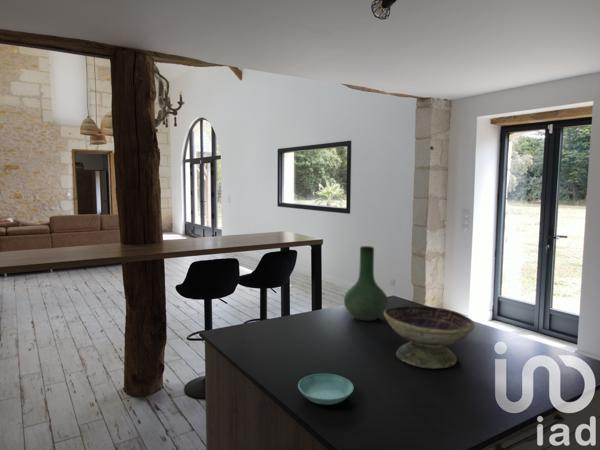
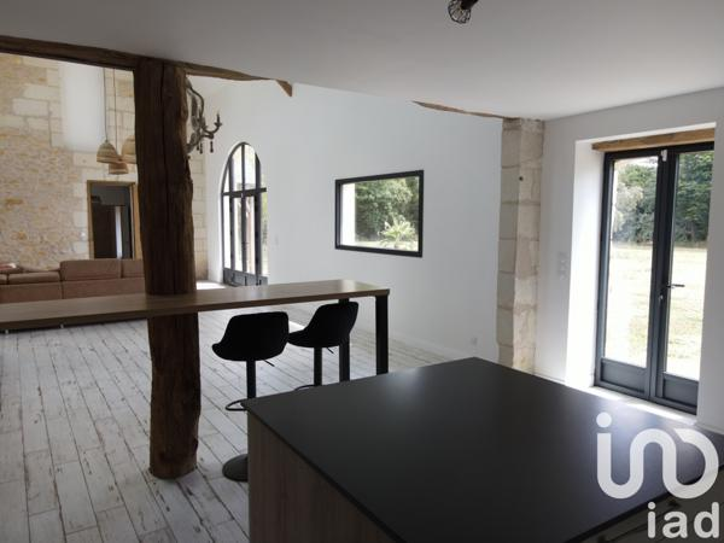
- decorative bowl (427, 334)
- saucer (325, 390)
- vase (366, 282)
